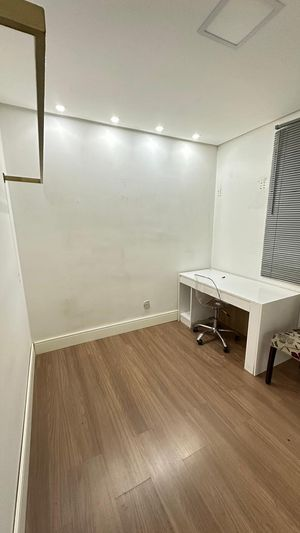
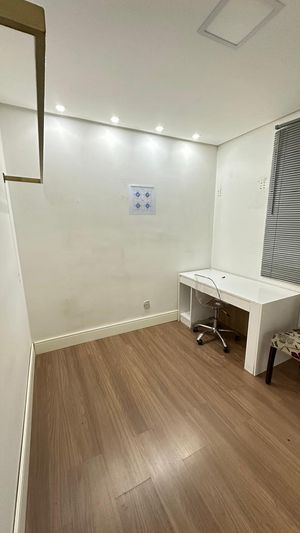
+ wall art (142, 200)
